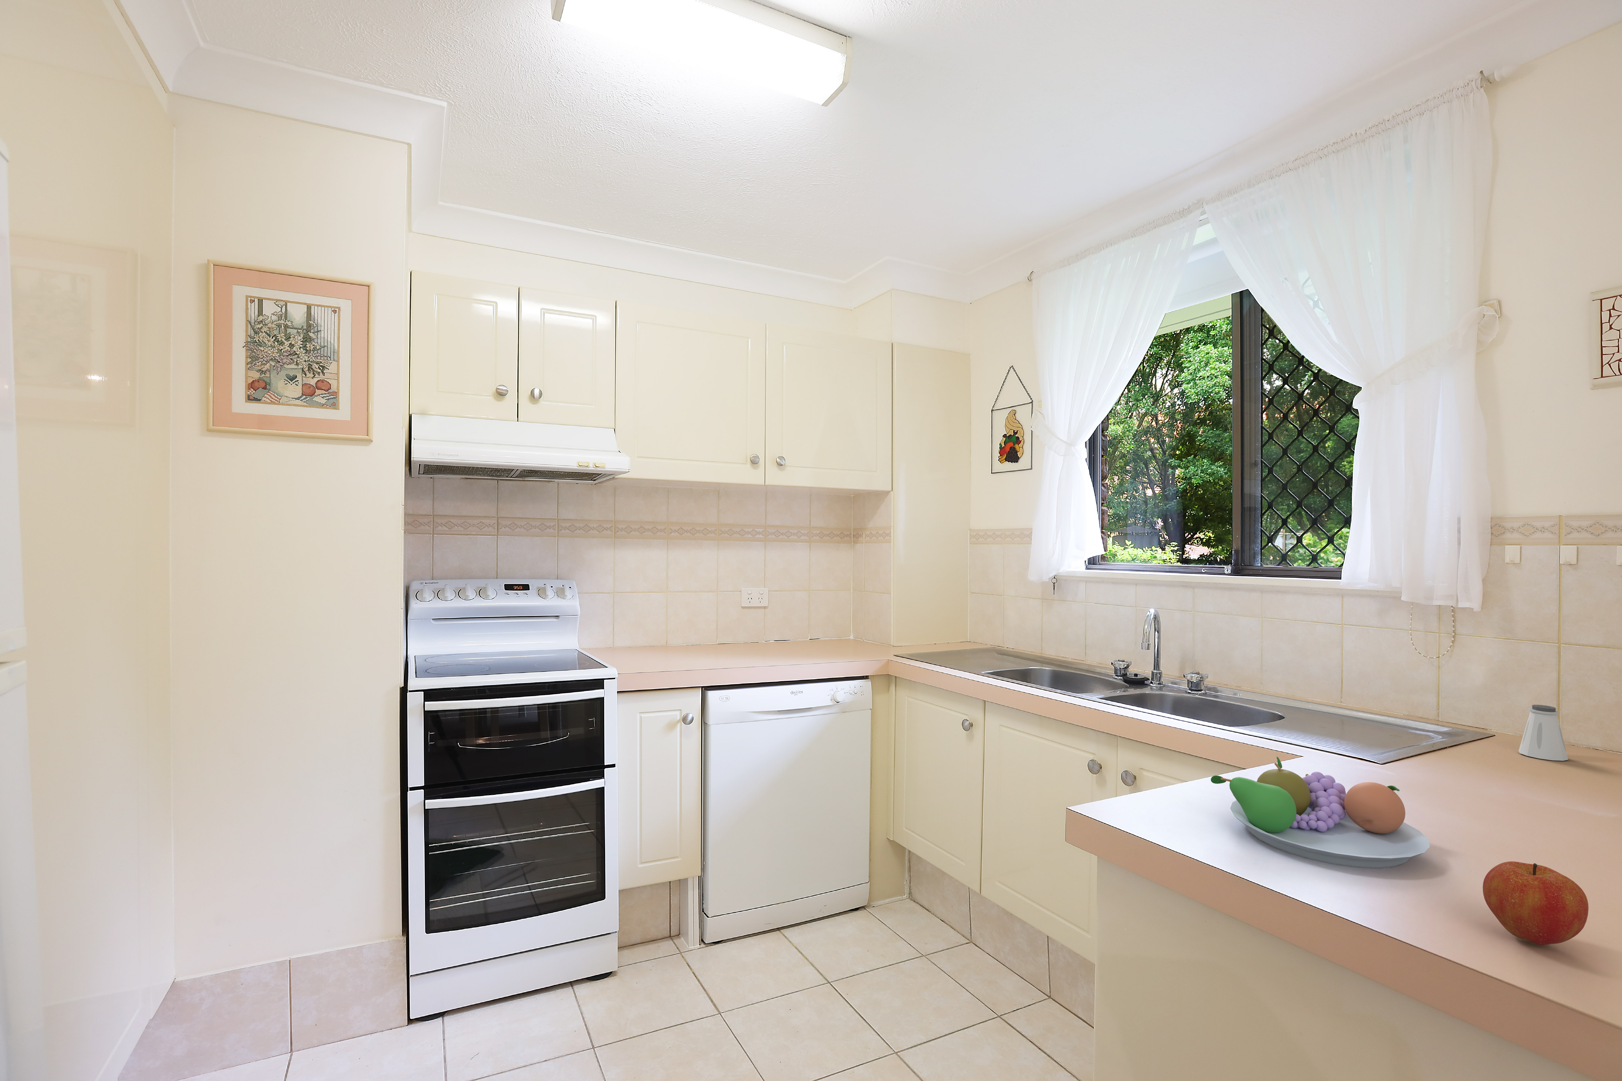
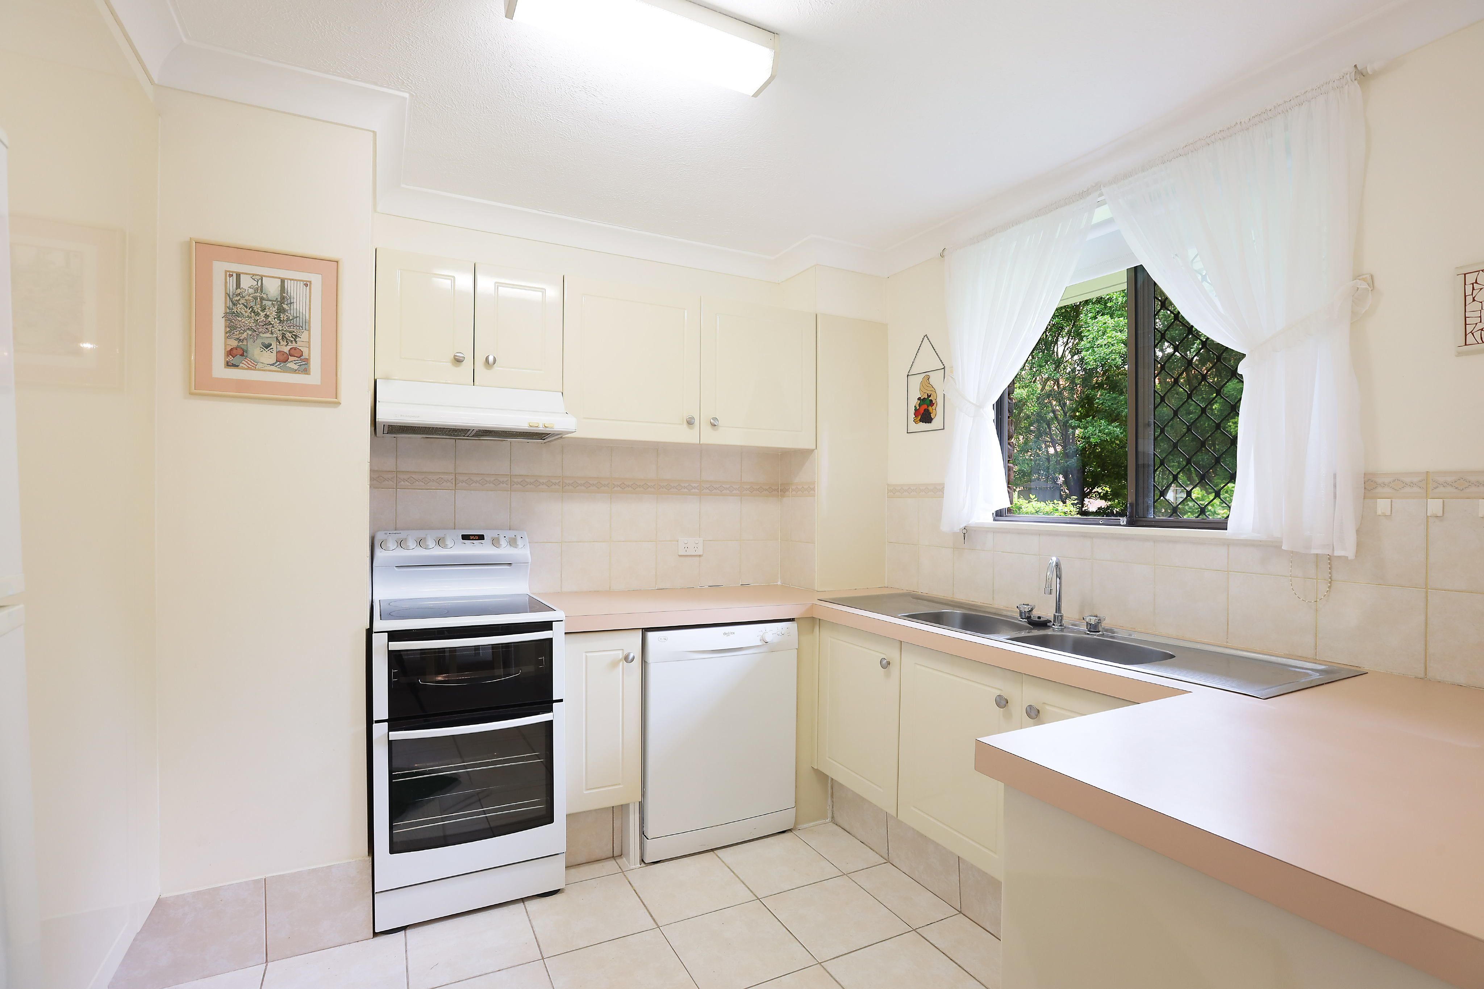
- apple (1533, 901)
- saltshaker (1544, 731)
- fruit bowl (1315, 805)
